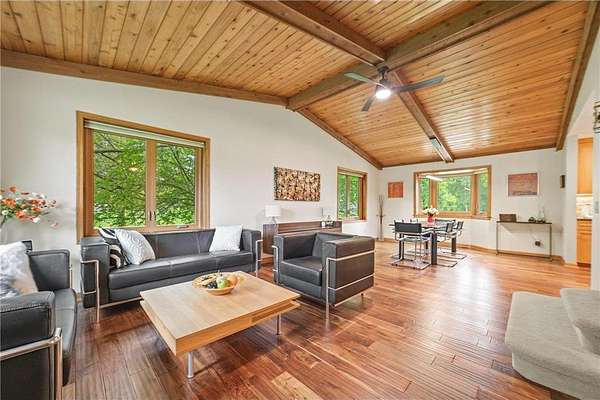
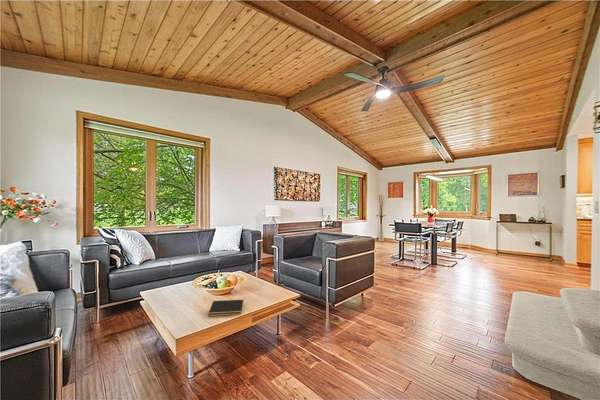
+ notepad (226, 307)
